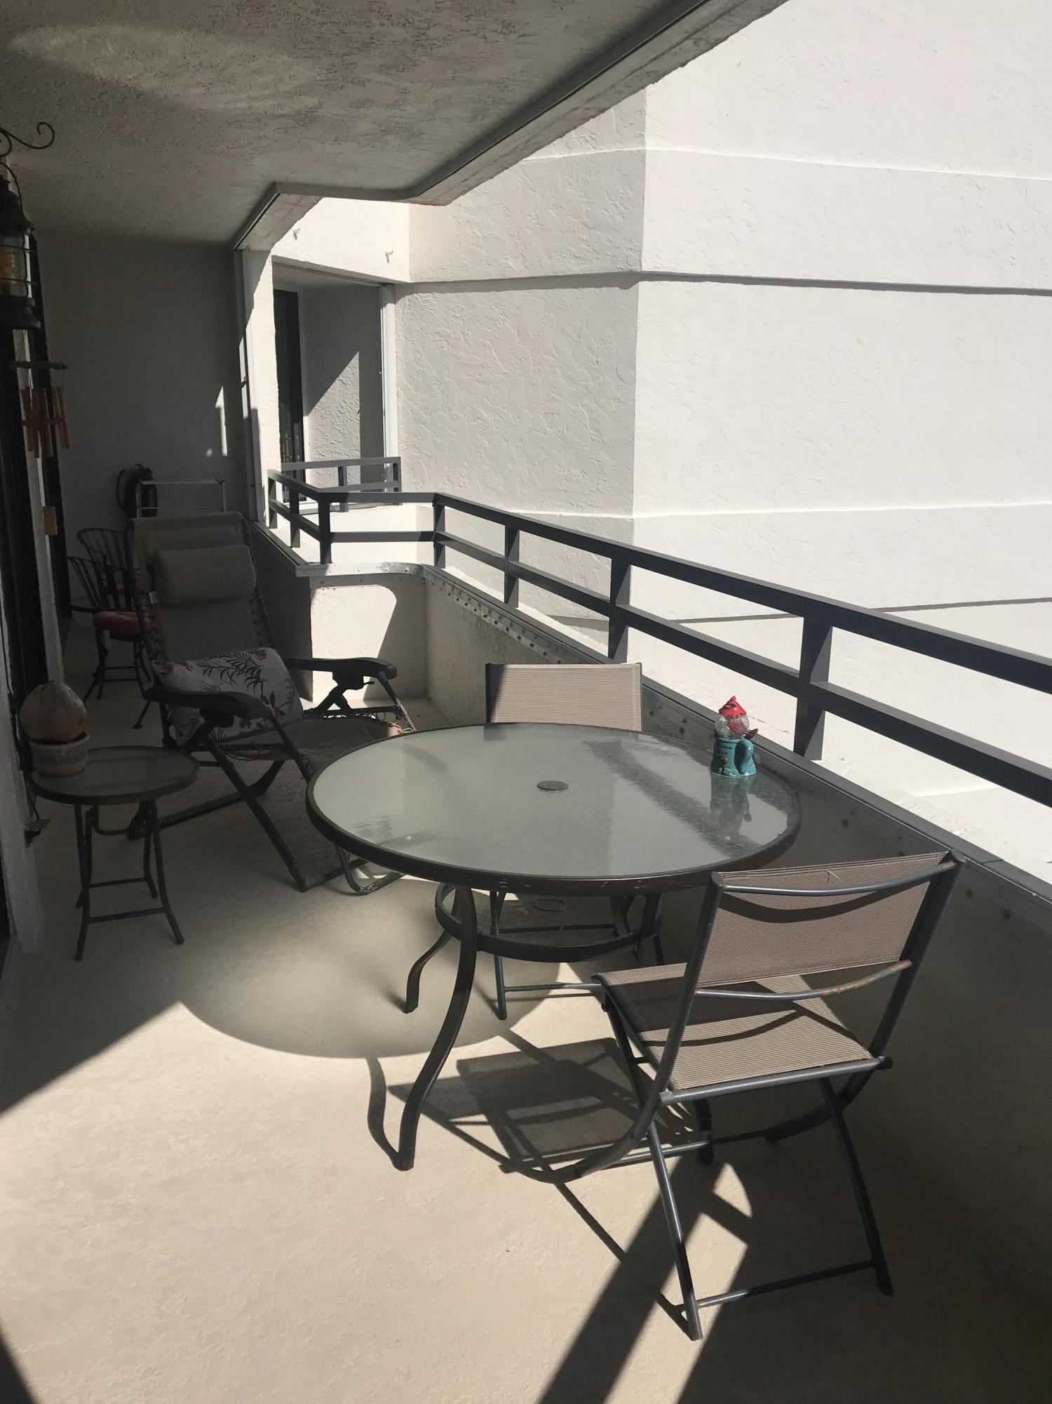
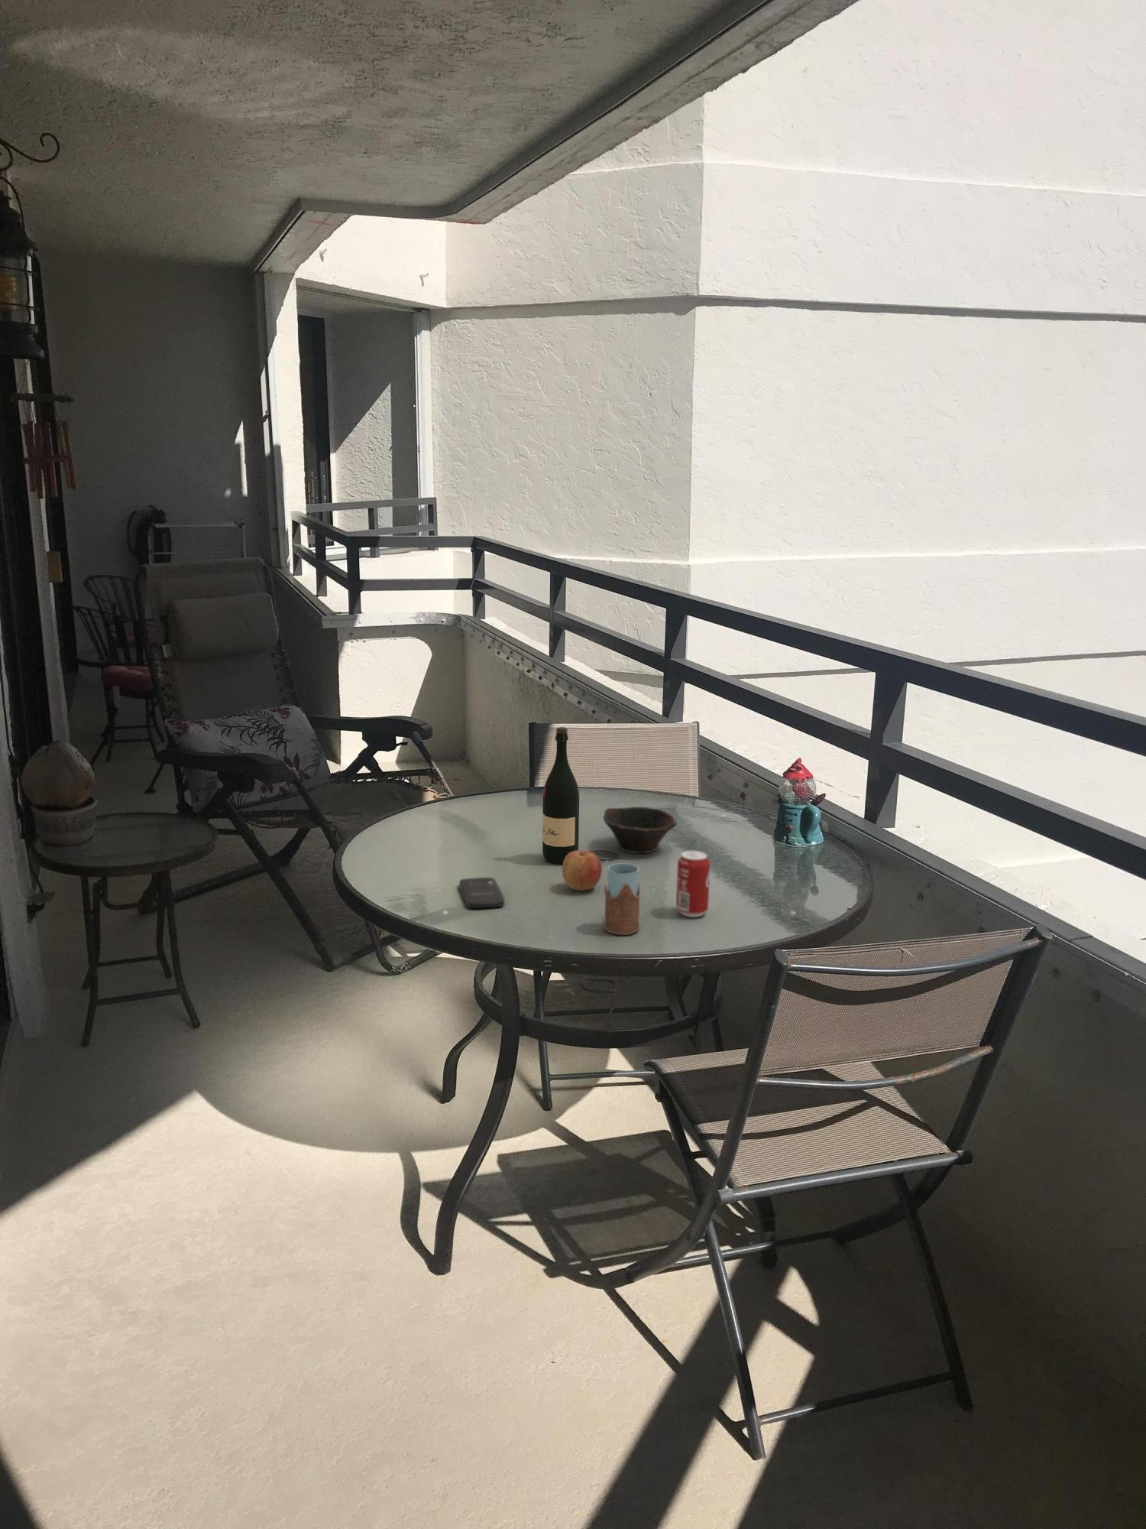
+ smartphone (482, 892)
+ beverage can (693, 884)
+ bowl (639, 831)
+ apple (581, 870)
+ drinking glass (620, 896)
+ wine bottle (561, 793)
